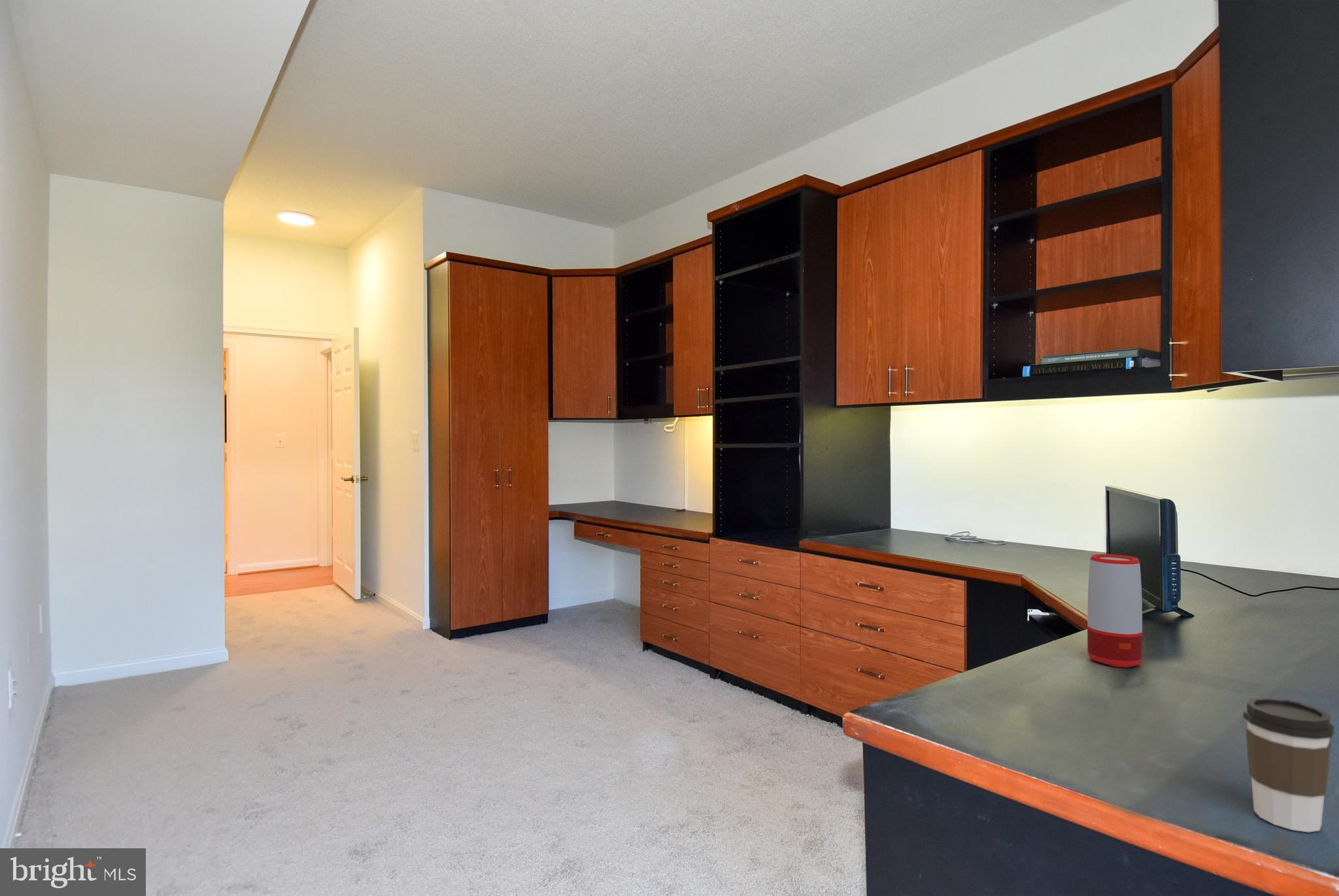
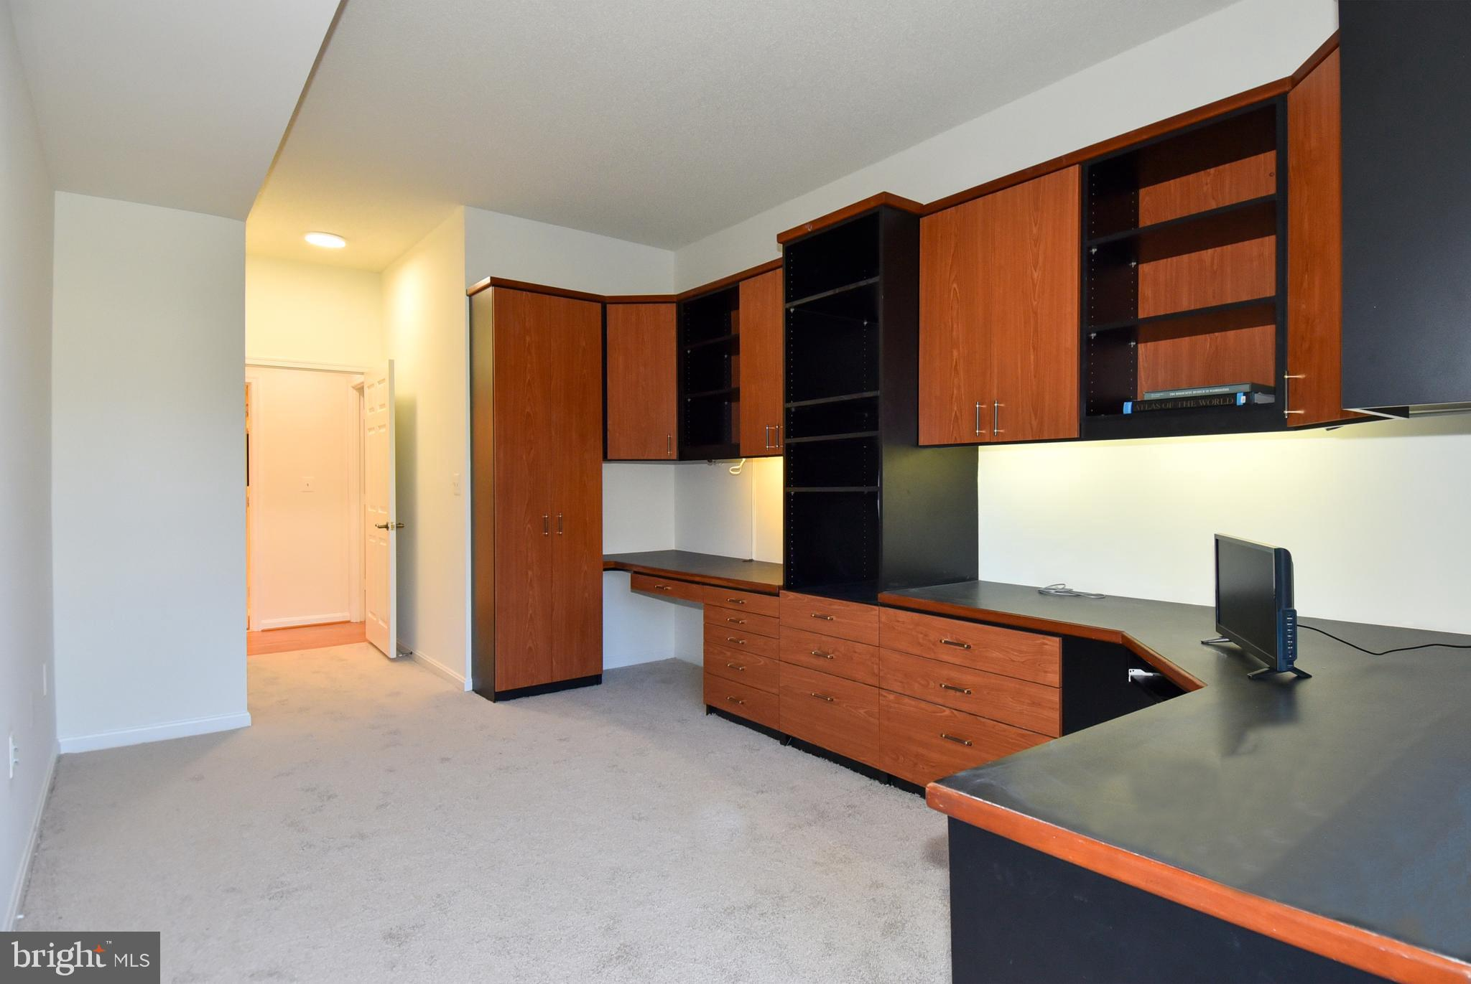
- speaker (1114, 609)
- coffee cup (1287, 763)
